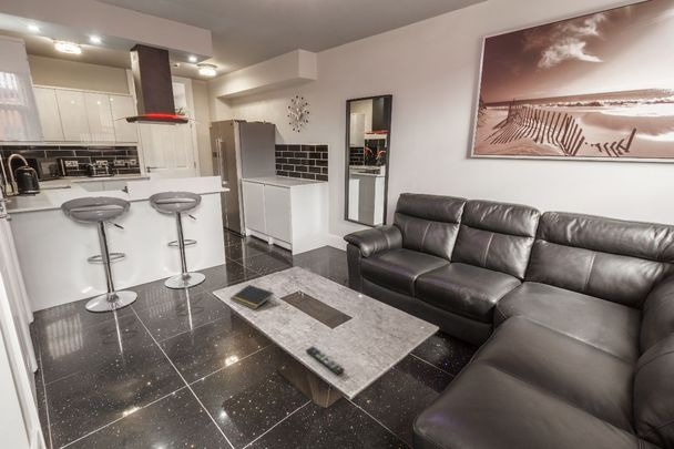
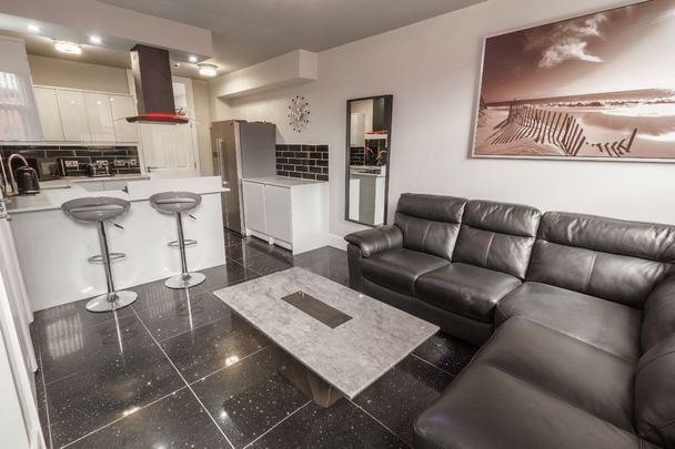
- notepad (252, 296)
- remote control (324, 359)
